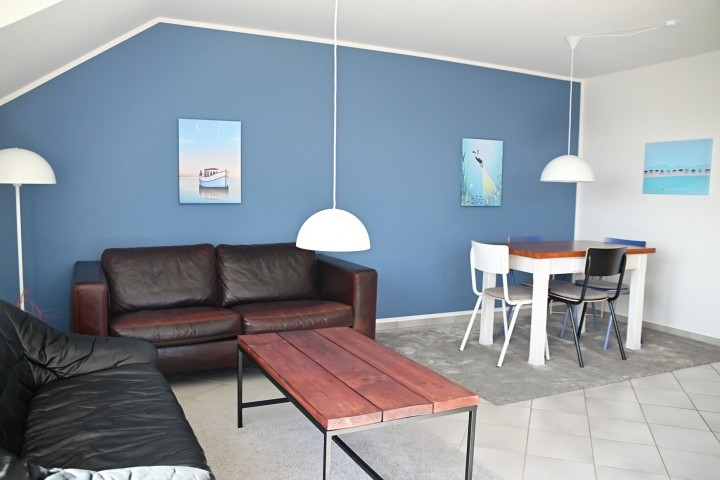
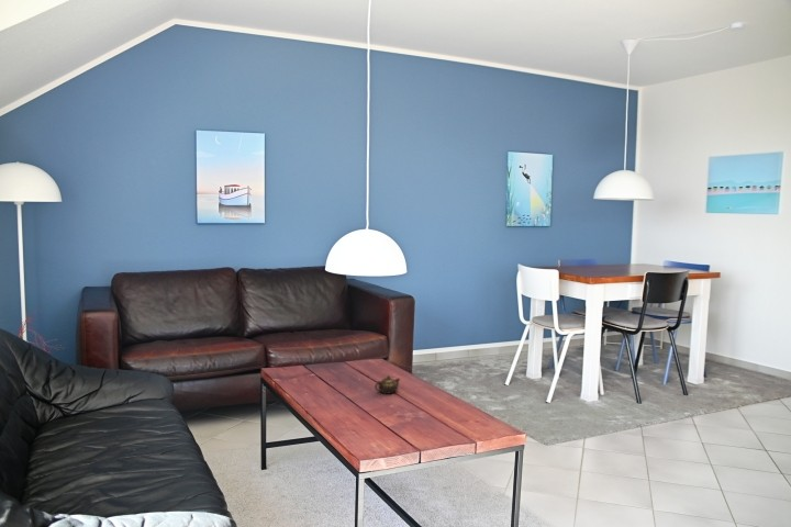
+ teapot (387, 383)
